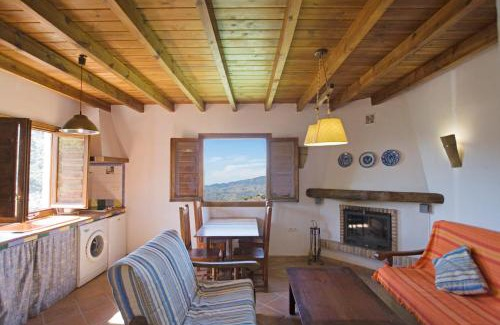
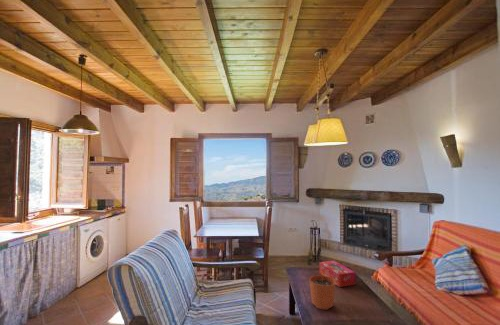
+ tissue box (336, 272)
+ plant pot (322, 286)
